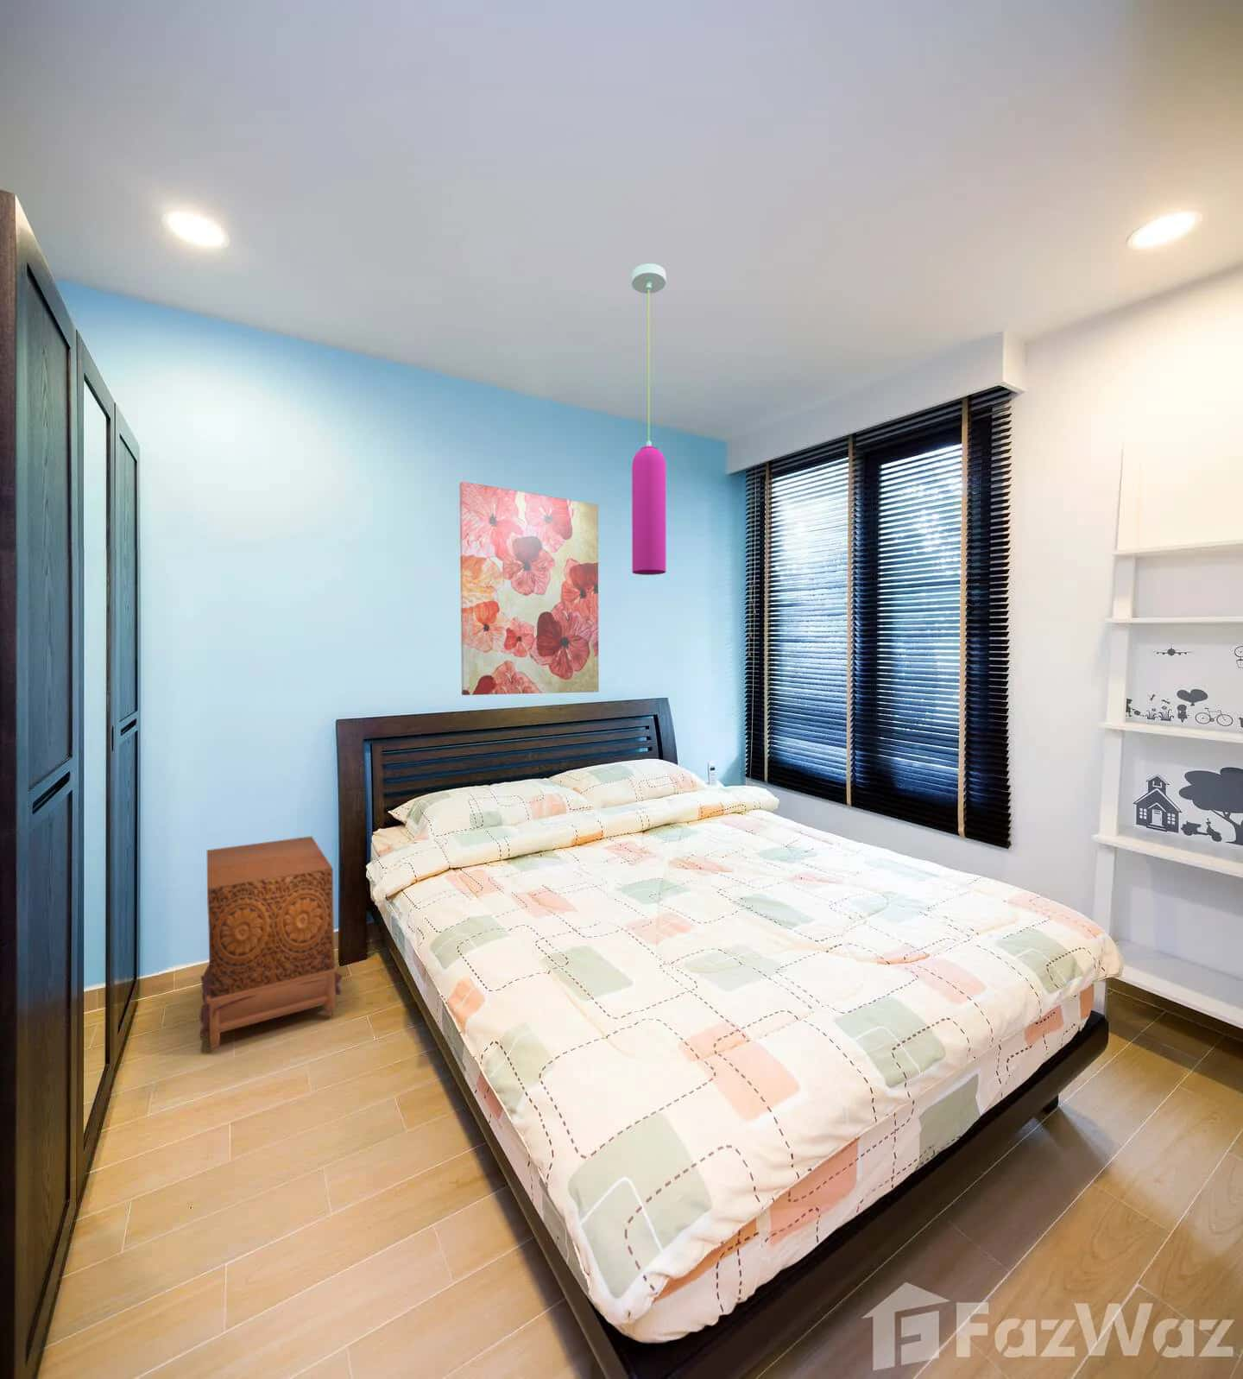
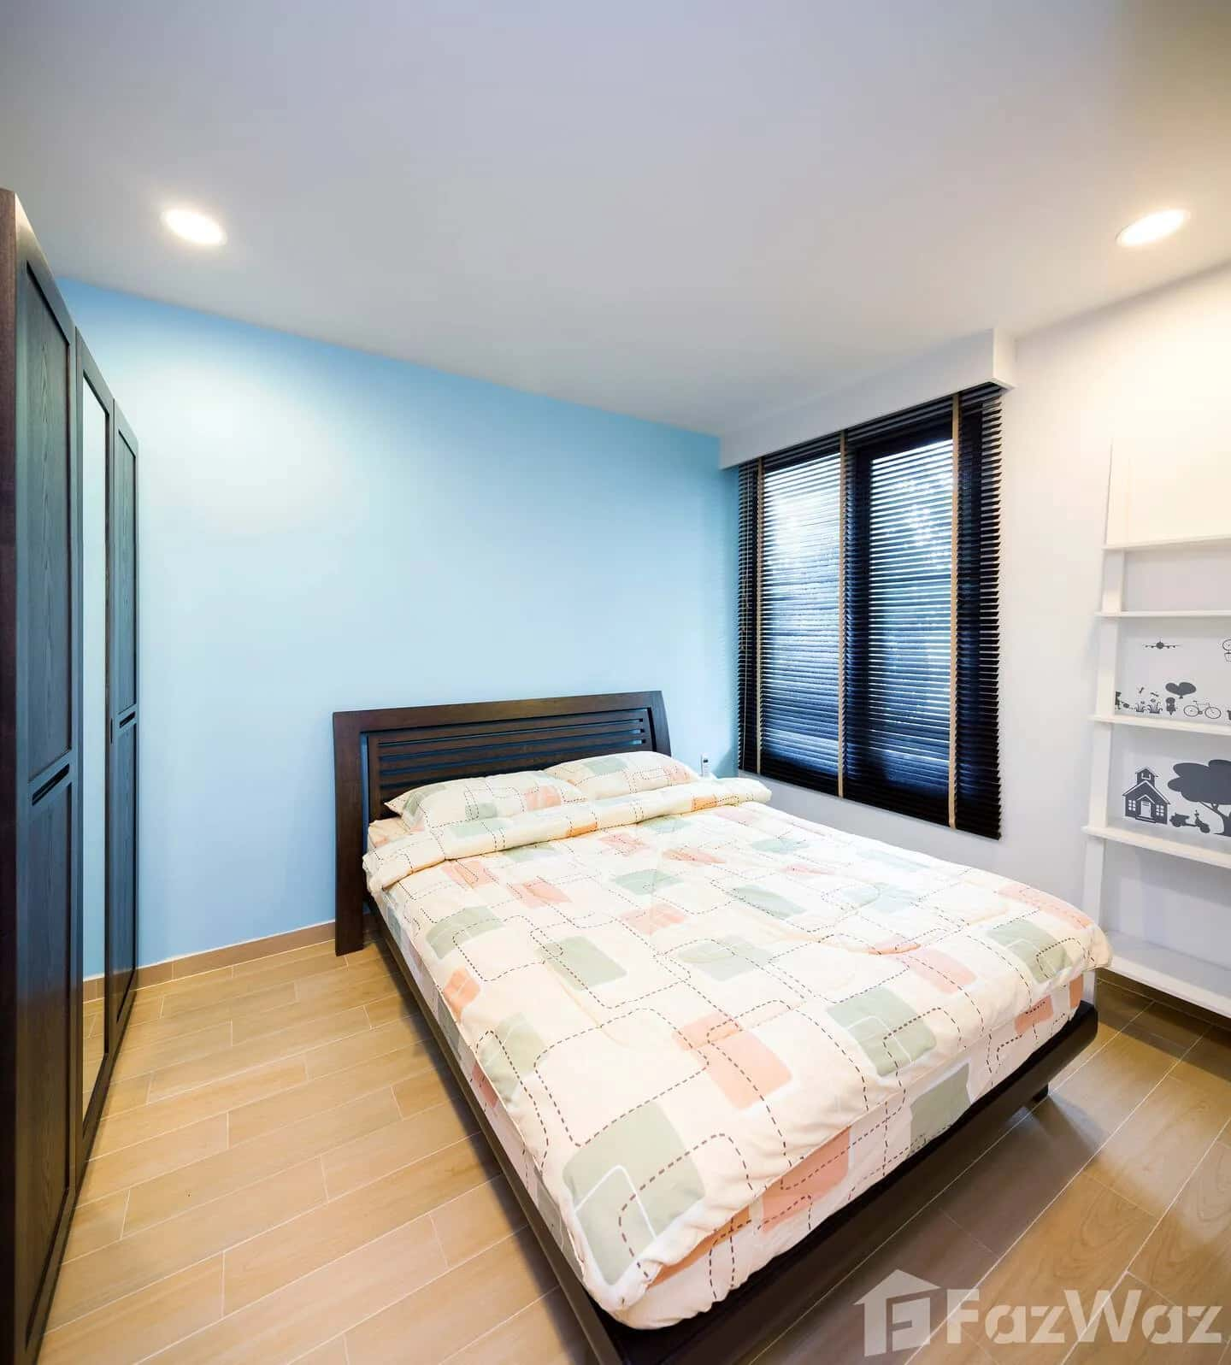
- pendant light (648, 424)
- canopy bed (270, 928)
- wall art (534, 594)
